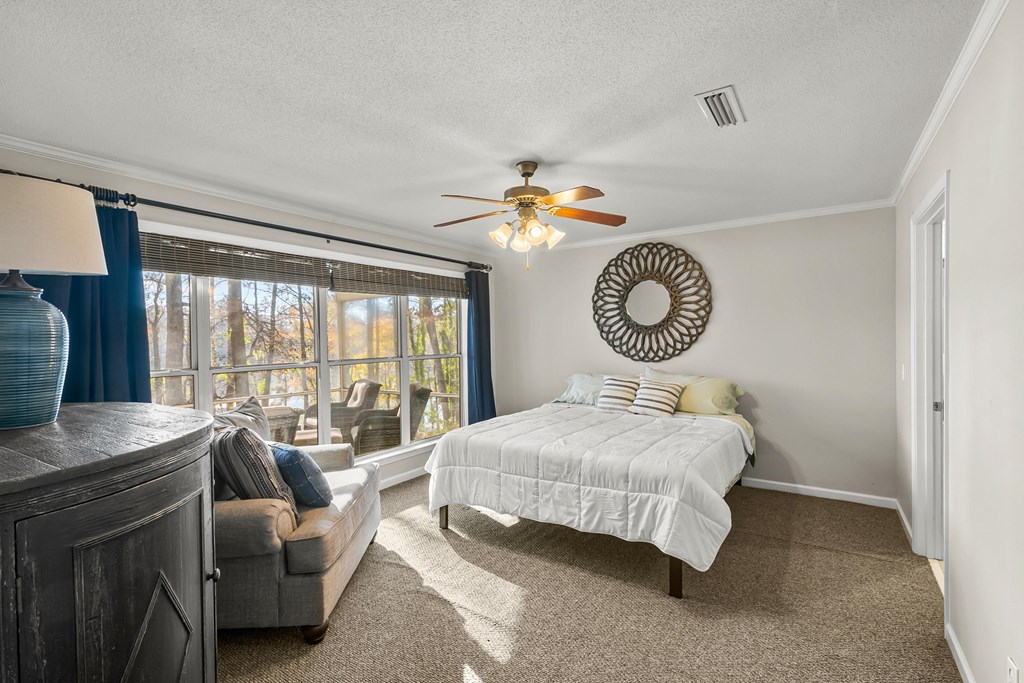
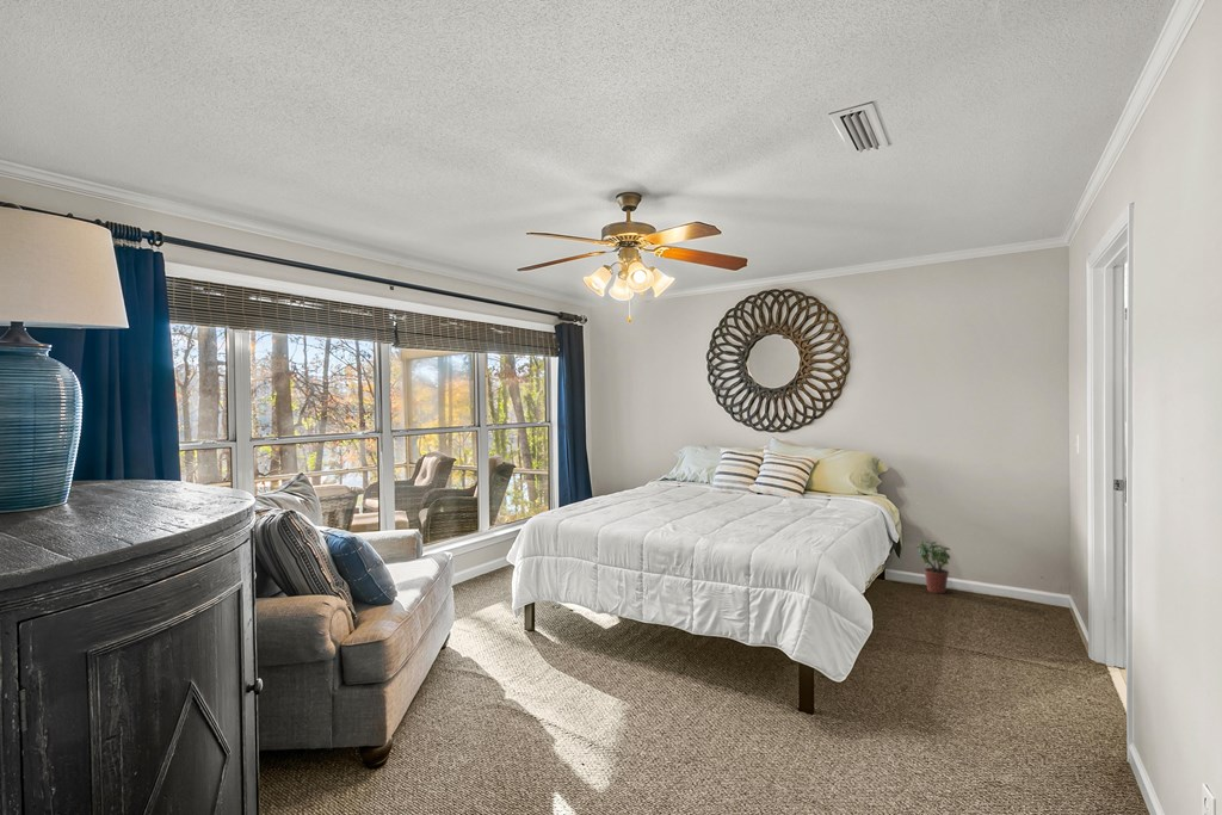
+ potted plant (933, 564)
